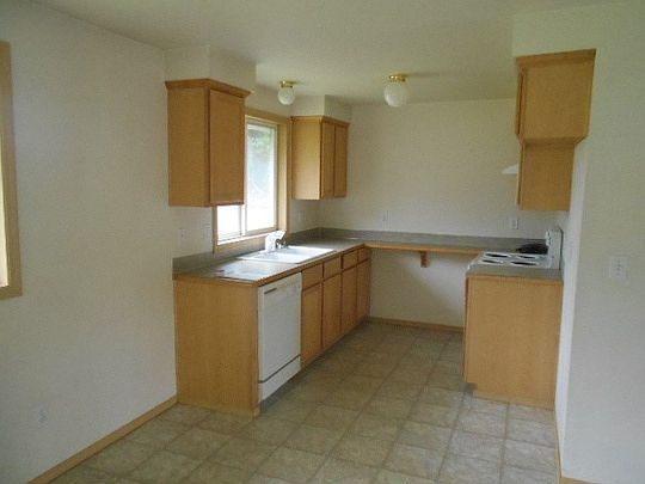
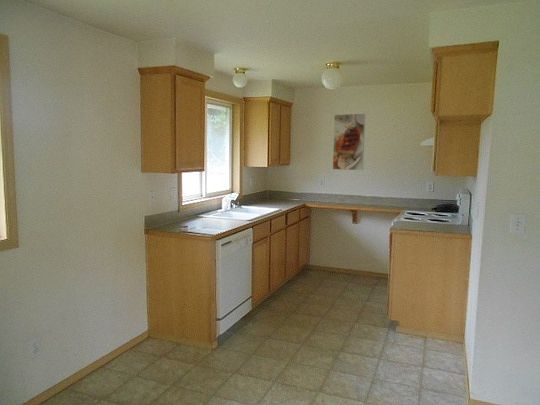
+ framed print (348, 142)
